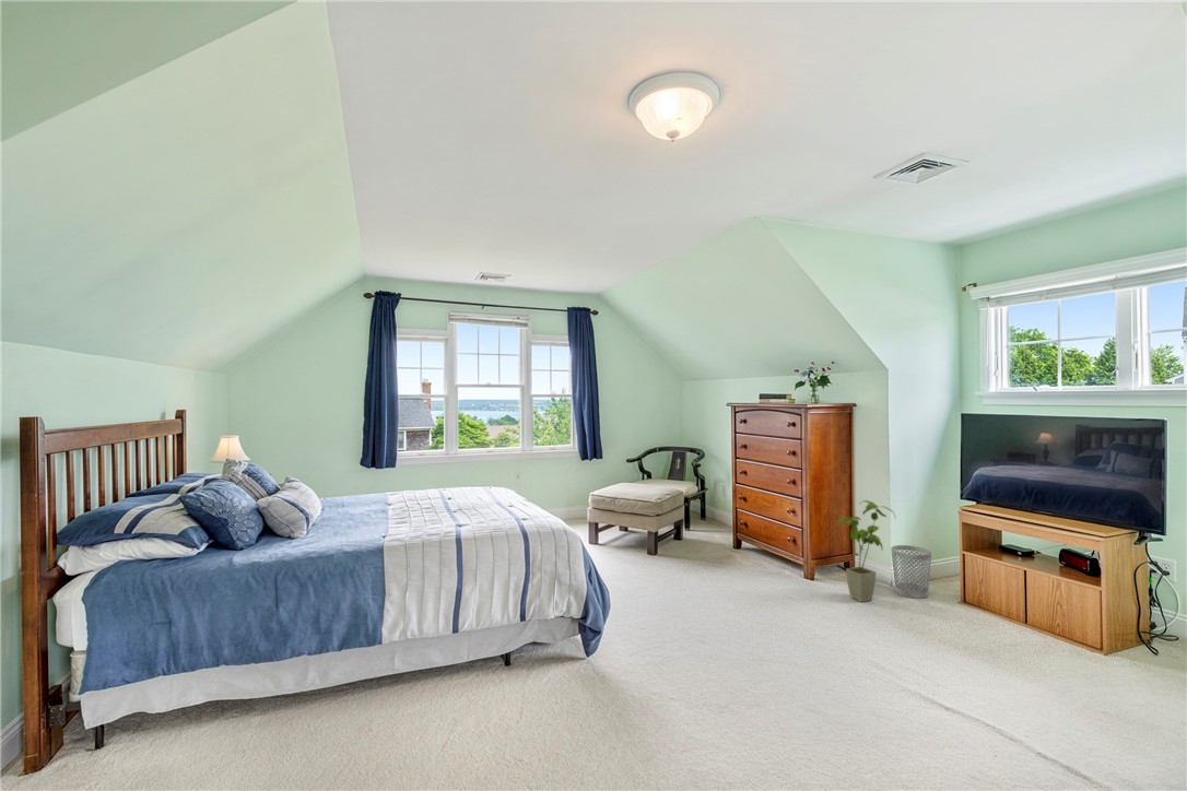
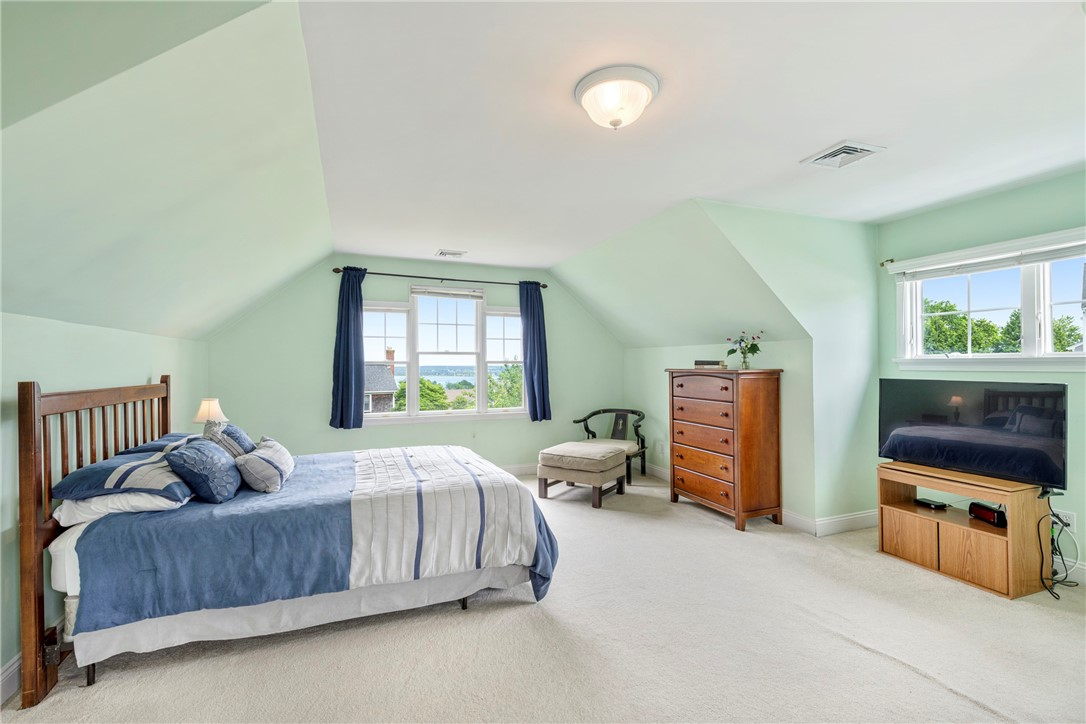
- house plant (867, 550)
- wastebasket (910, 571)
